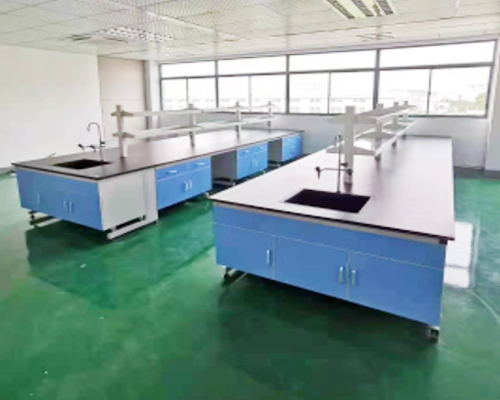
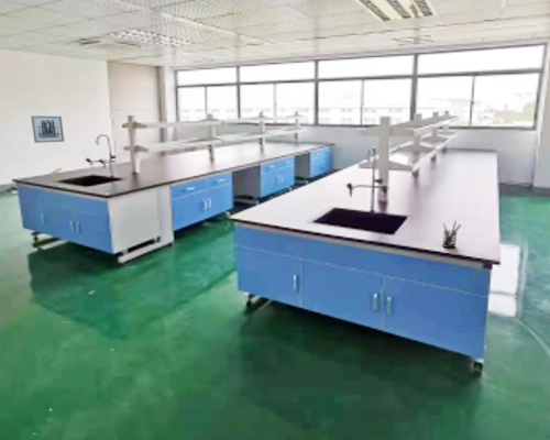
+ pen holder (449, 233)
+ wall art (47, 129)
